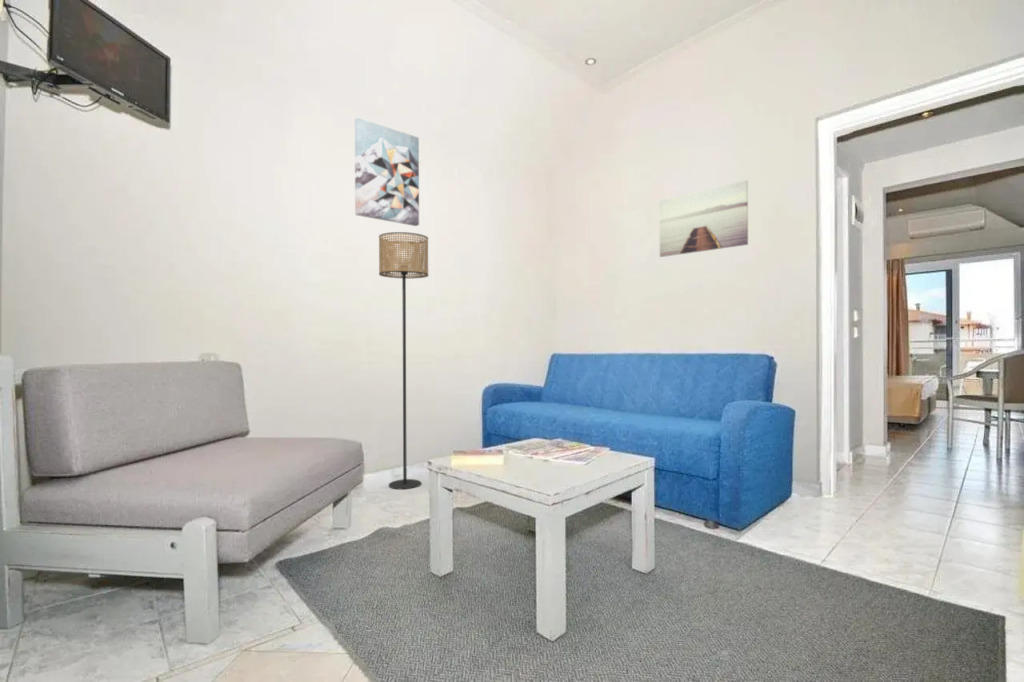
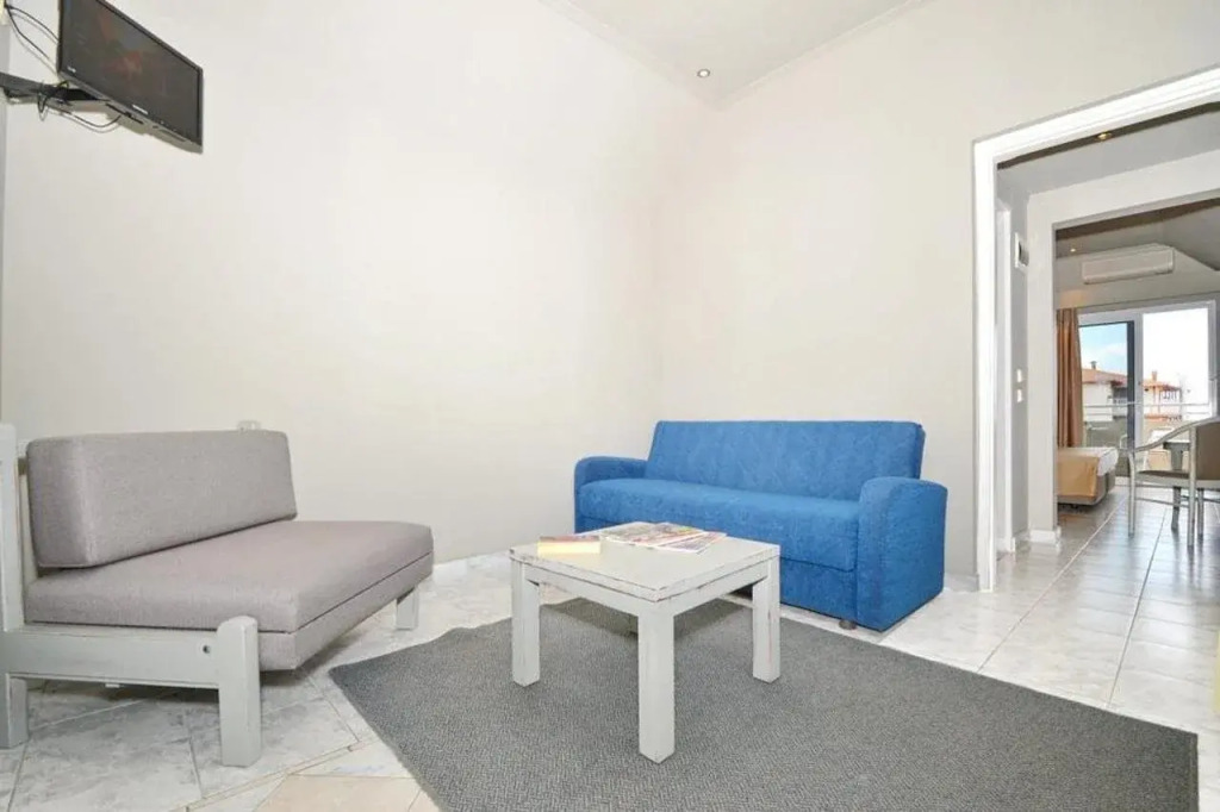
- wall art (700, 221)
- wall art (388, 174)
- floor lamp (404, 361)
